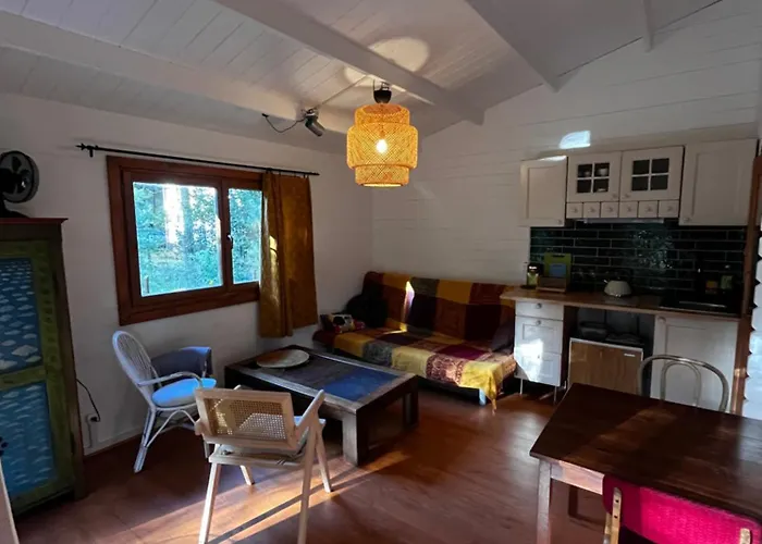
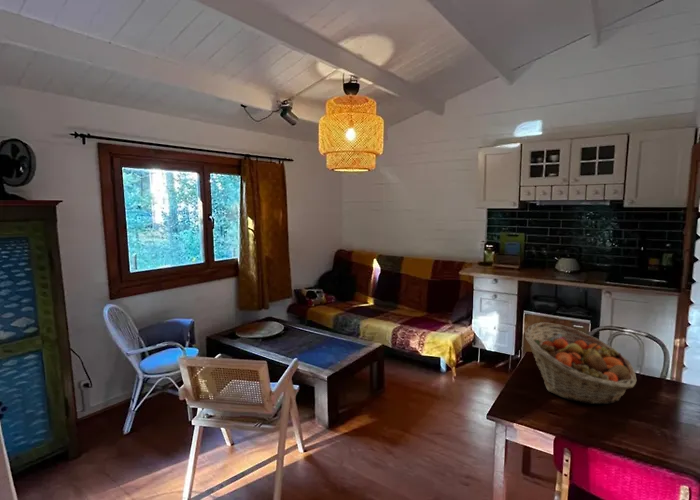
+ fruit basket (577, 359)
